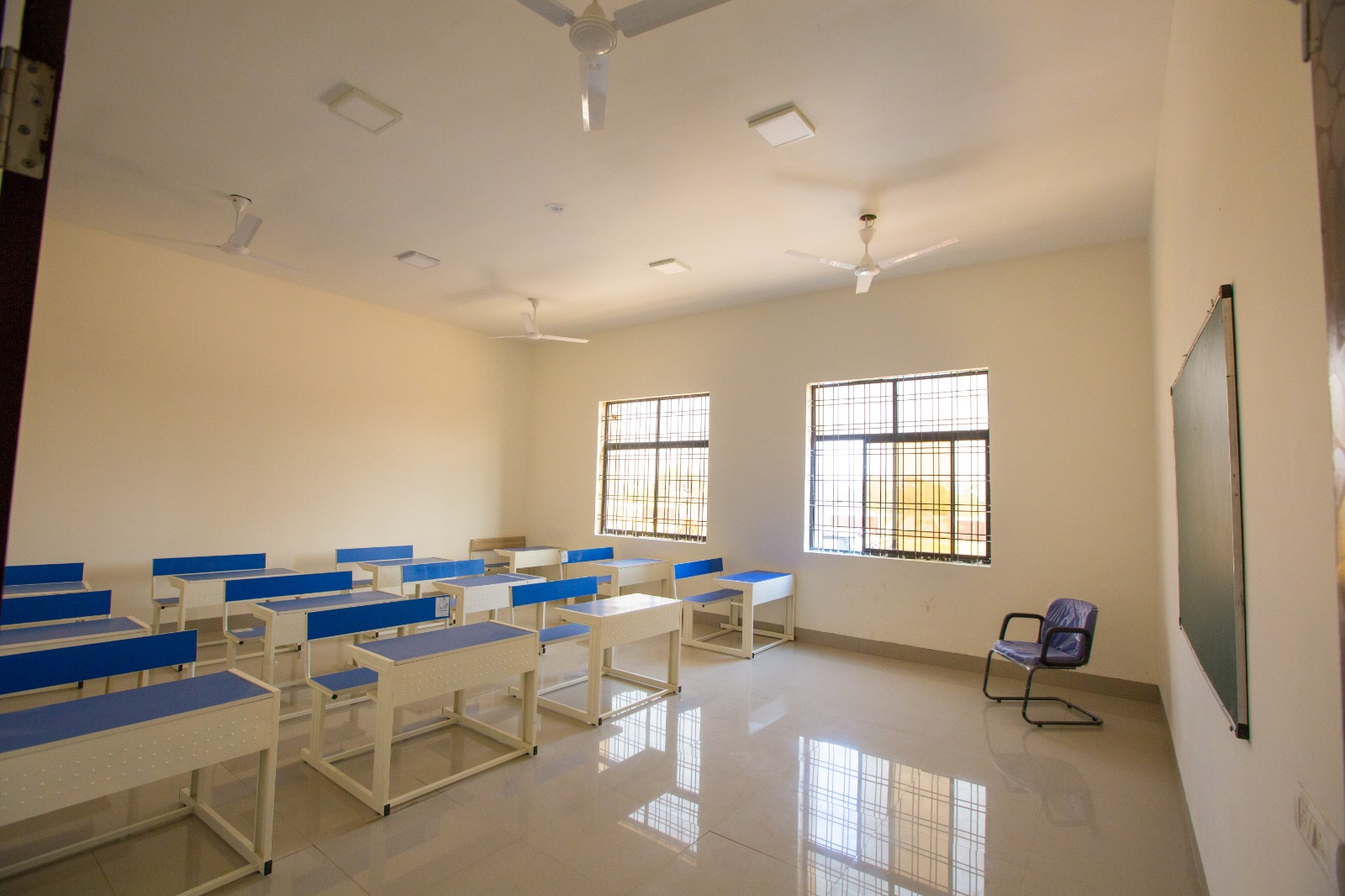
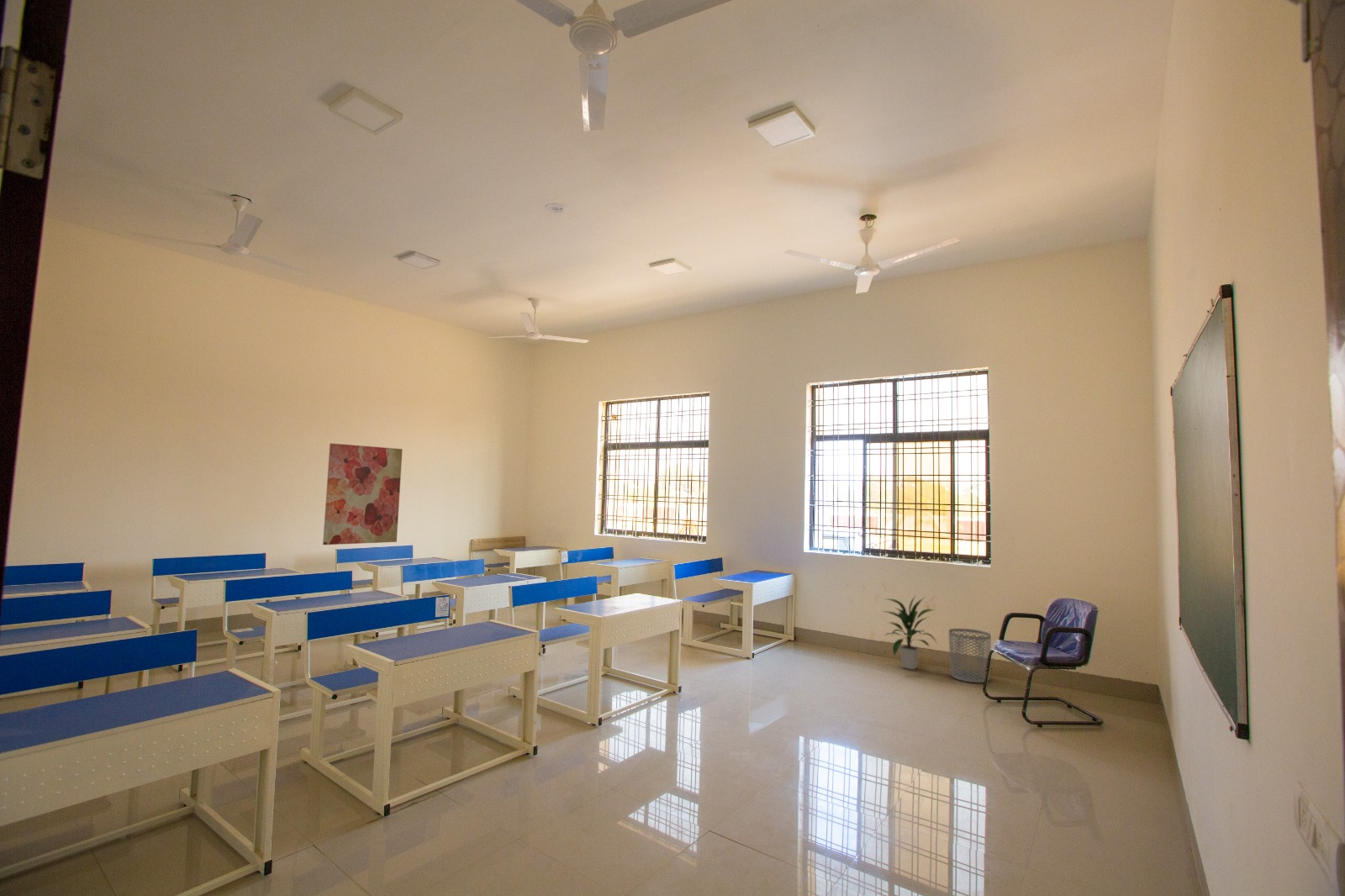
+ wall art (364, 494)
+ waste bin (969, 655)
+ indoor plant (907, 630)
